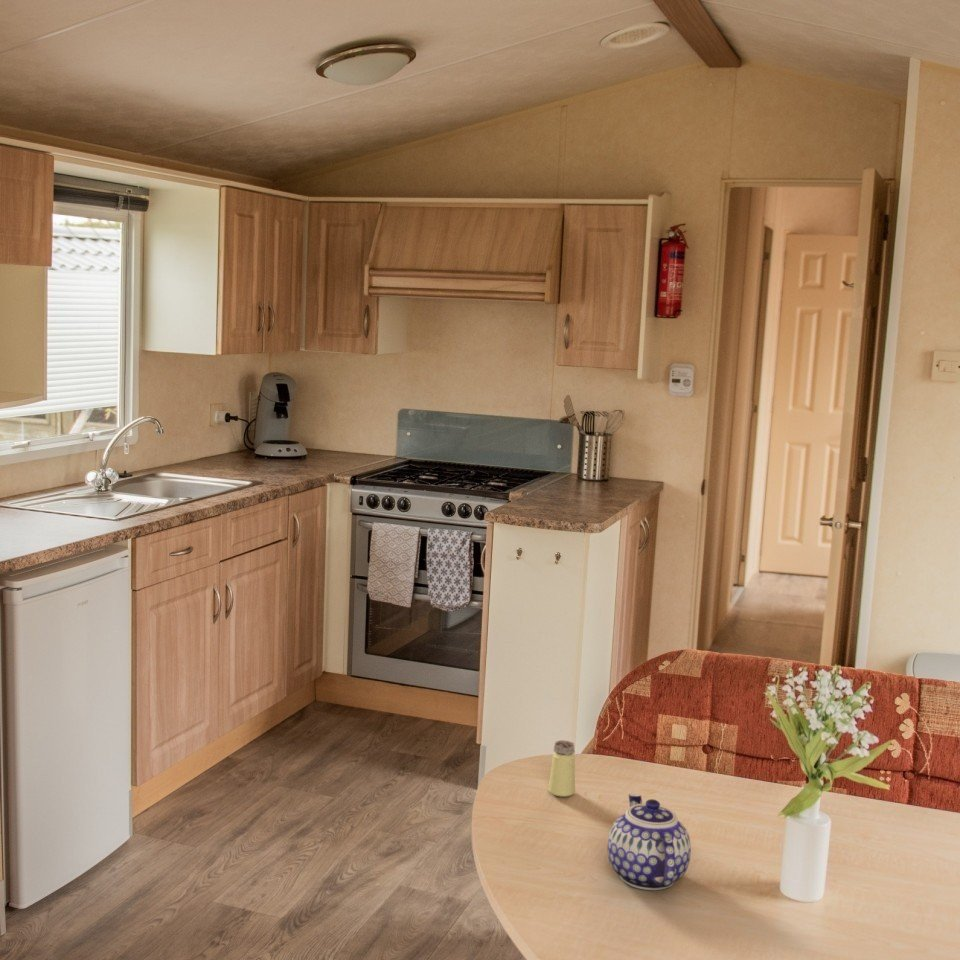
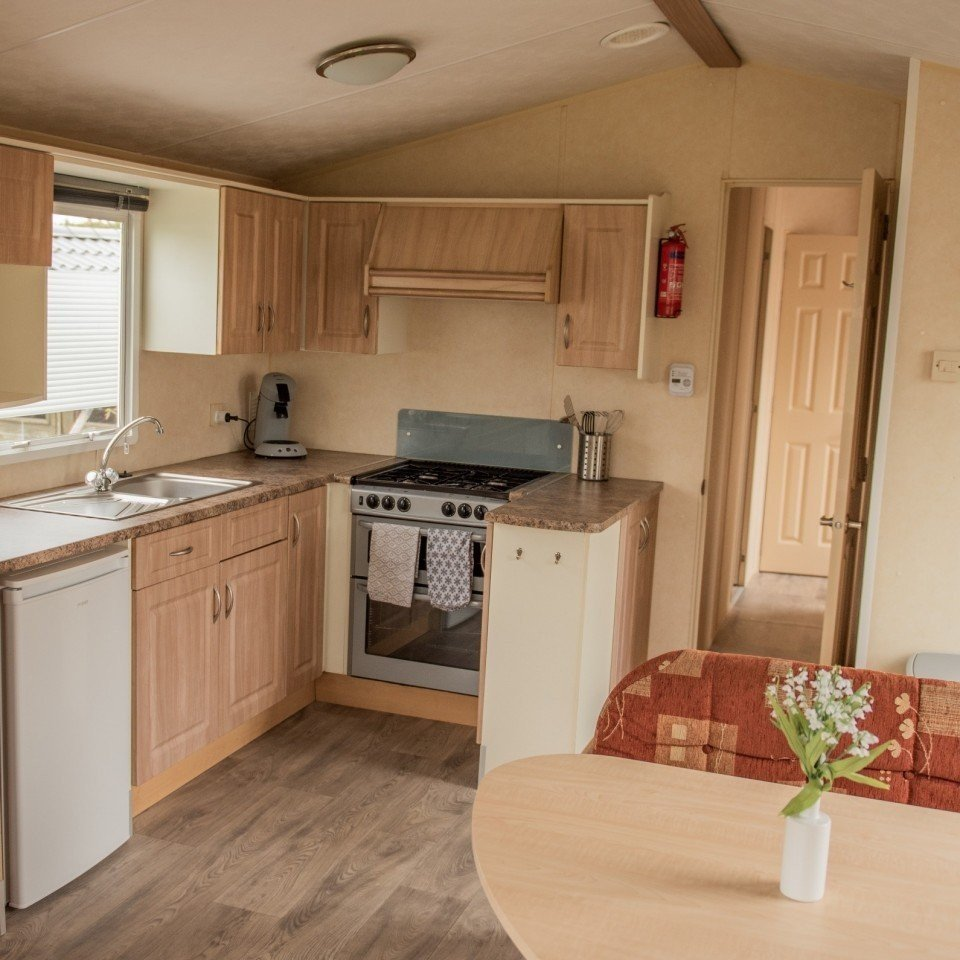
- teapot (649, 838)
- saltshaker (563, 767)
